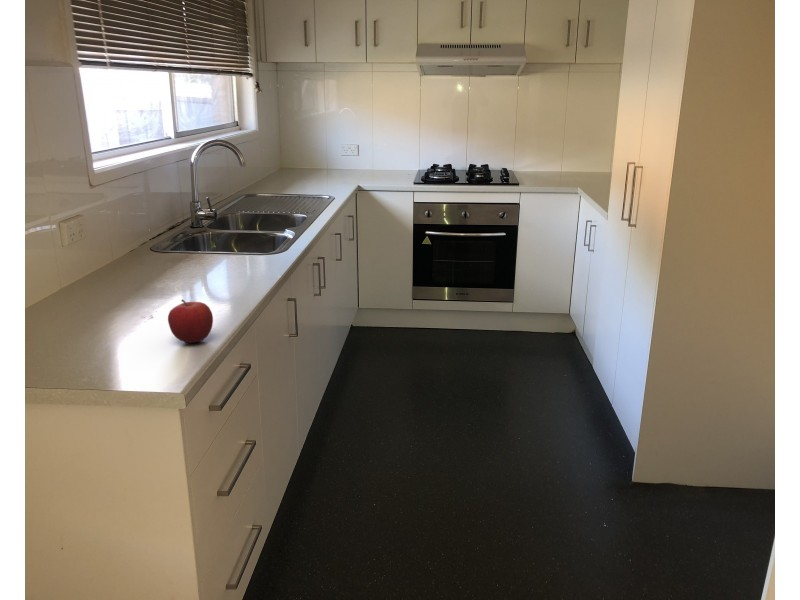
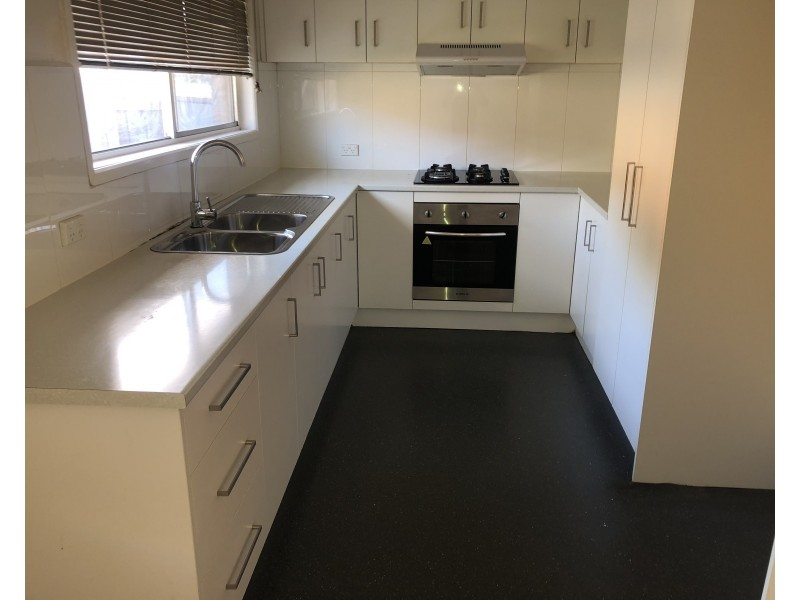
- fruit (190, 320)
